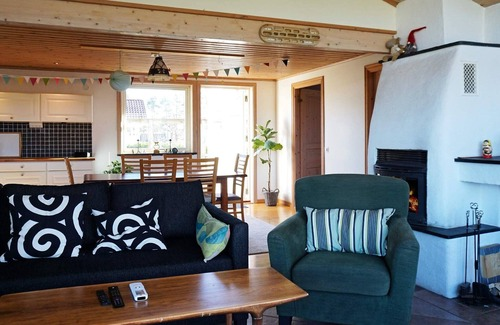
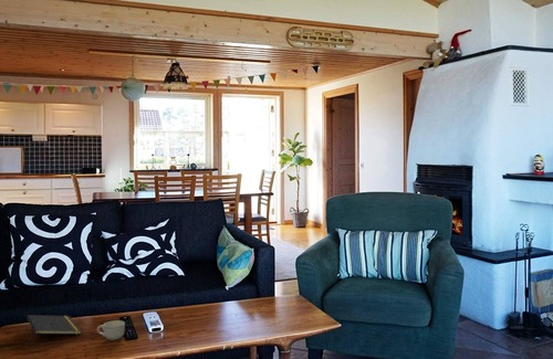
+ notepad (53, 324)
+ cup (111, 330)
